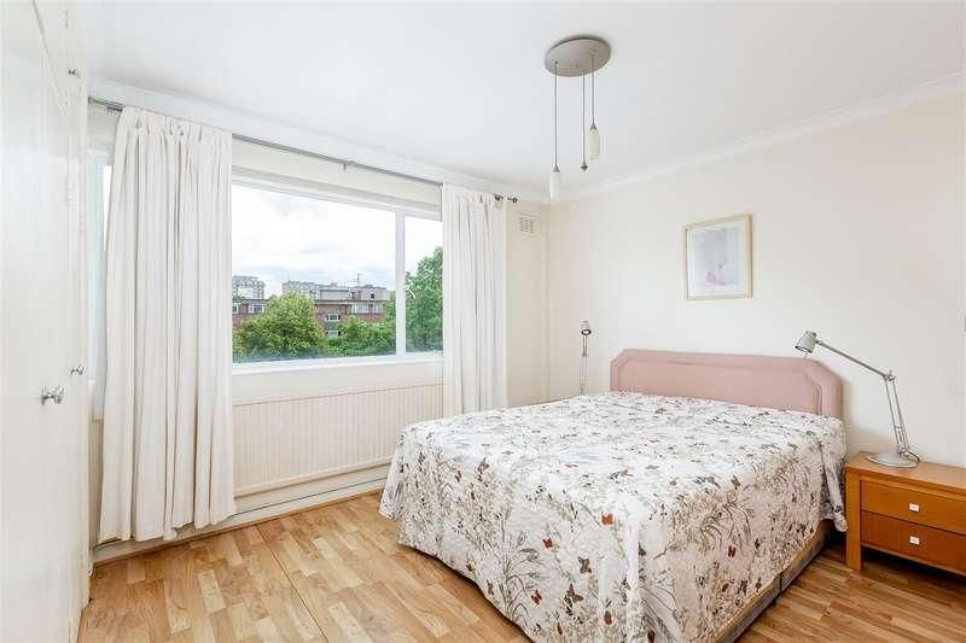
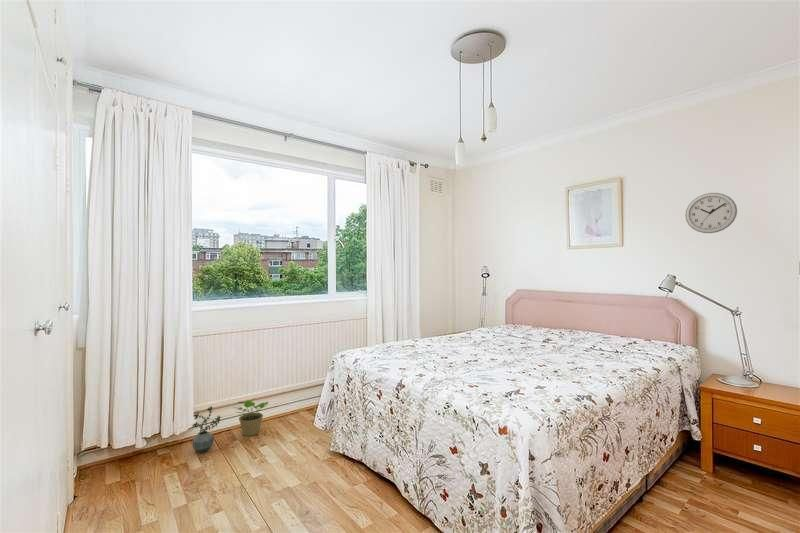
+ potted plant (249, 413)
+ wall clock (709, 213)
+ potted plant (206, 428)
